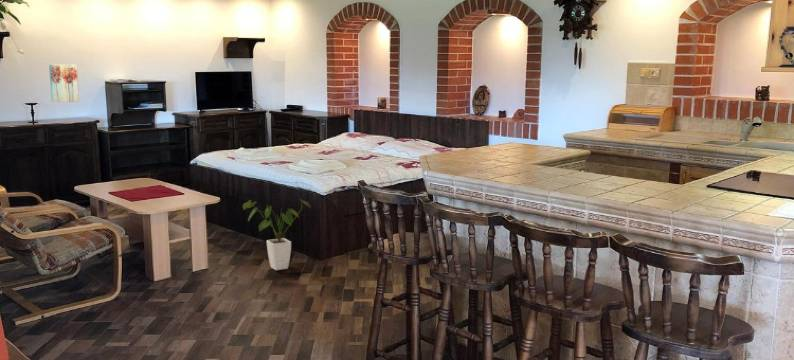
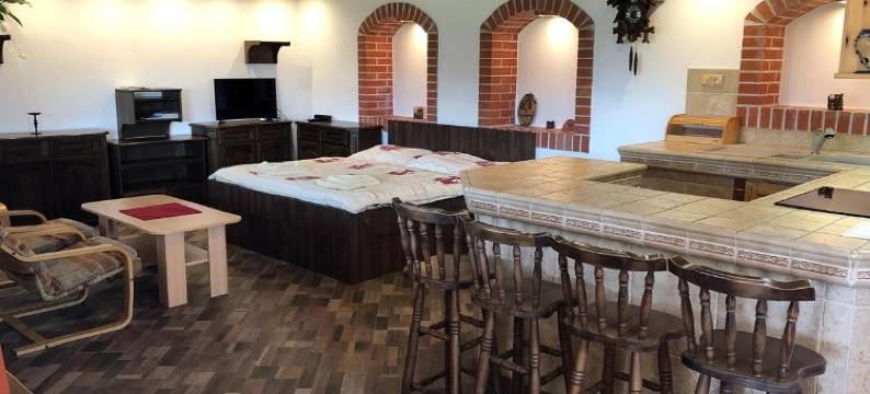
- wall art (64, 83)
- house plant (275, 233)
